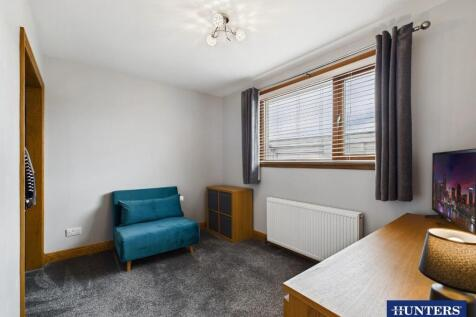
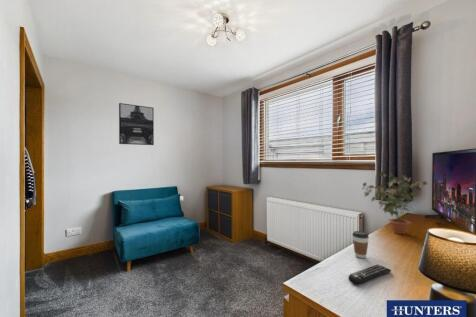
+ potted plant (398, 202)
+ wall art (137, 125)
+ coffee cup (360, 244)
+ remote control (370, 274)
